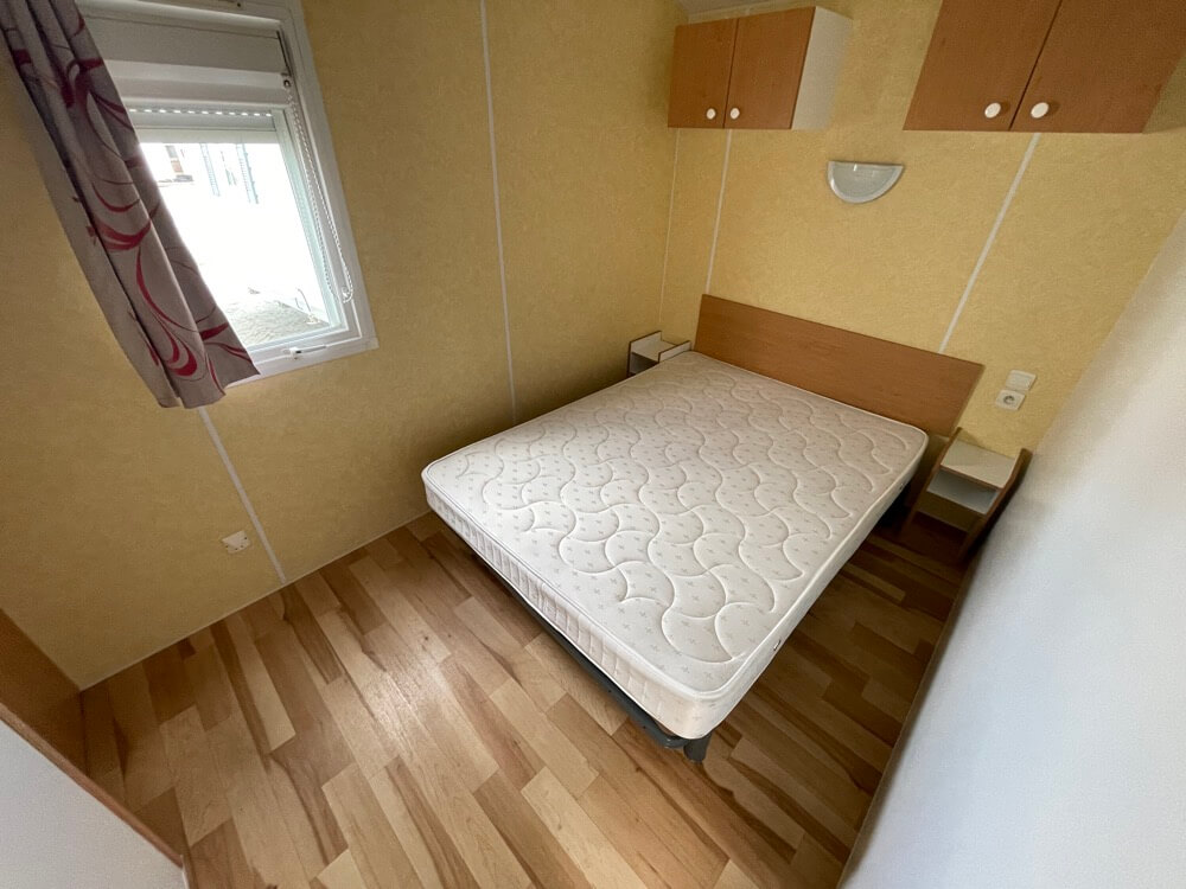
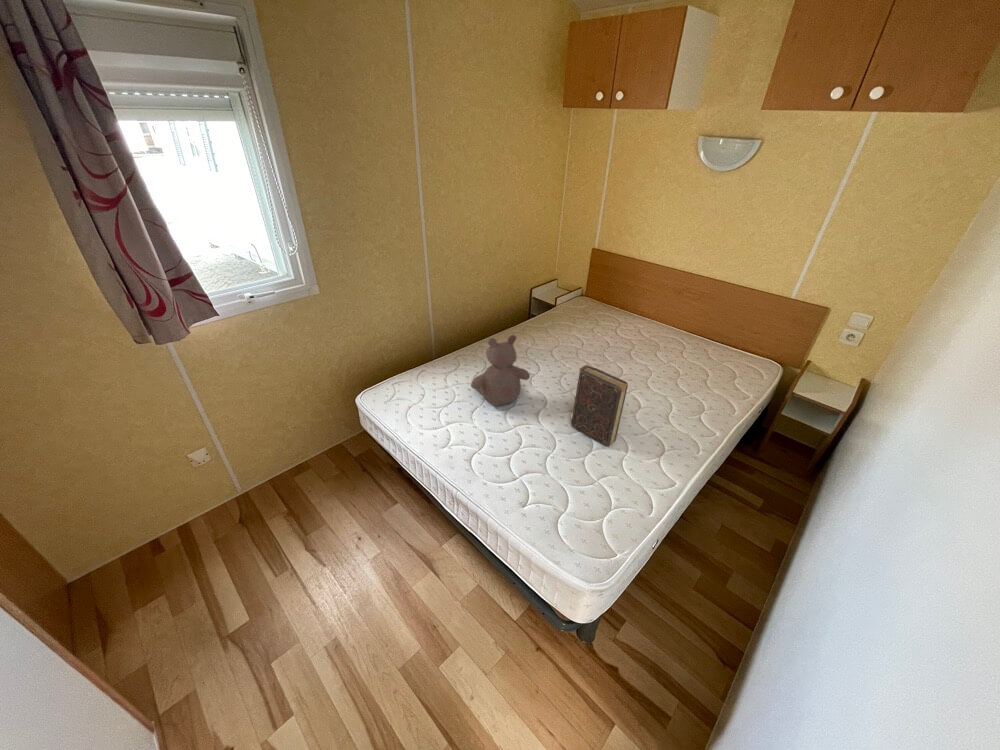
+ book (597, 405)
+ bear (497, 365)
